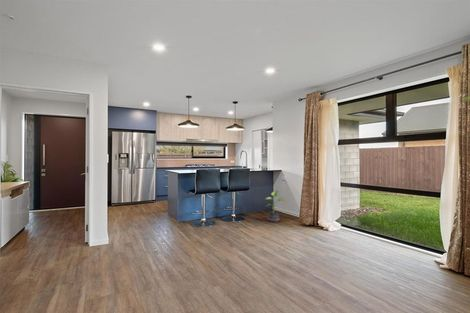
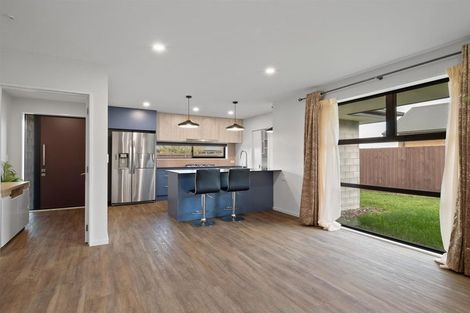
- potted plant (274, 206)
